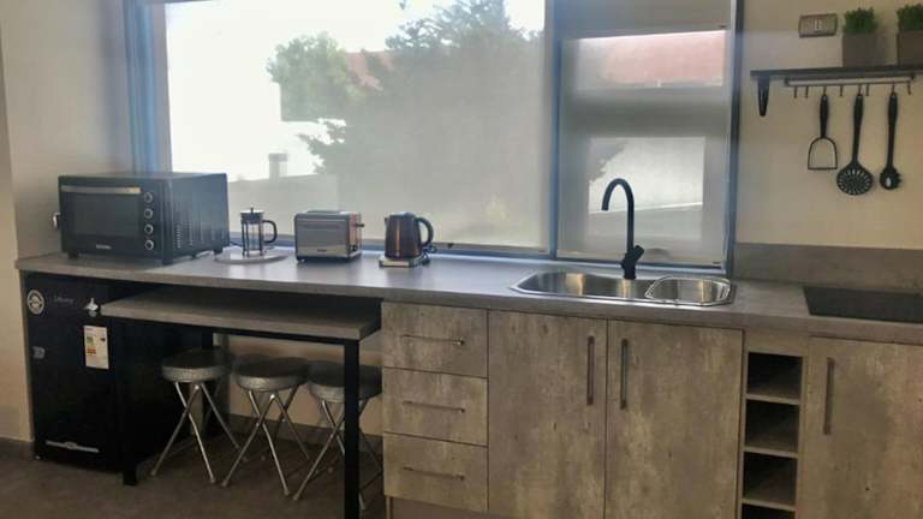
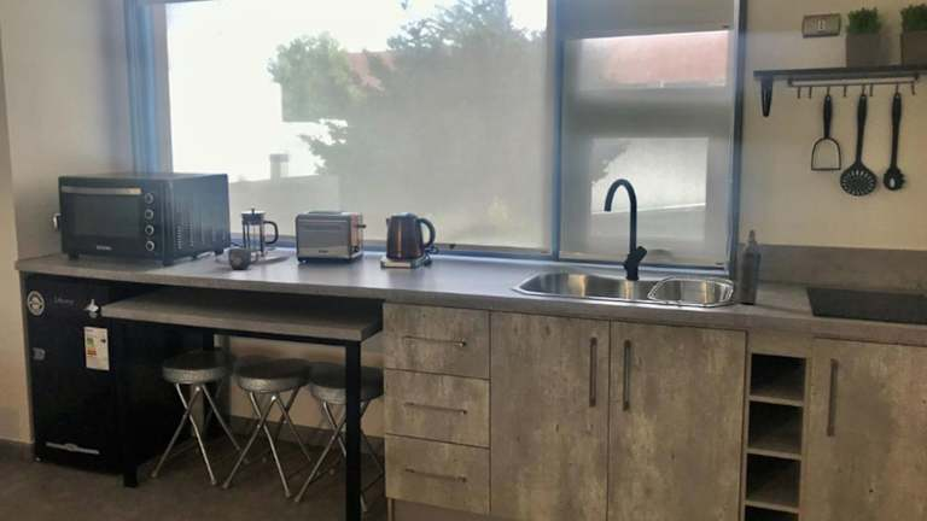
+ aerosol can (748, 265)
+ mug (244, 258)
